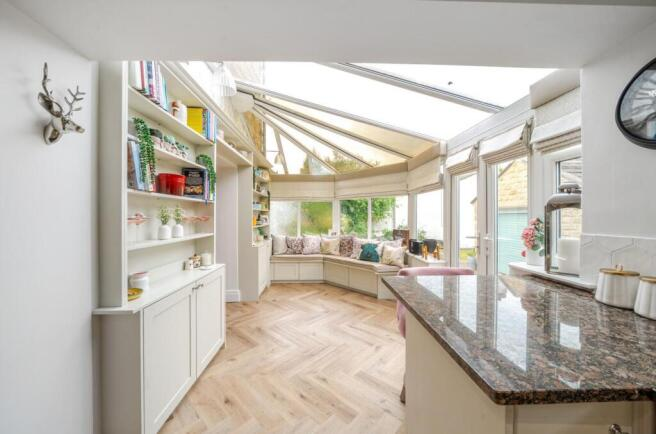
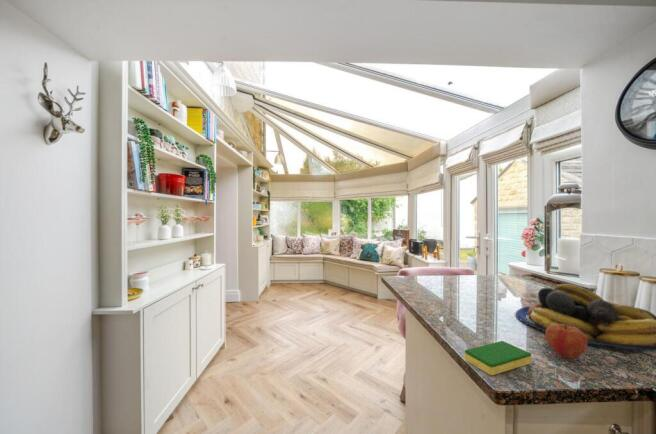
+ apple (565, 340)
+ fruit bowl (581, 306)
+ dish sponge (497, 356)
